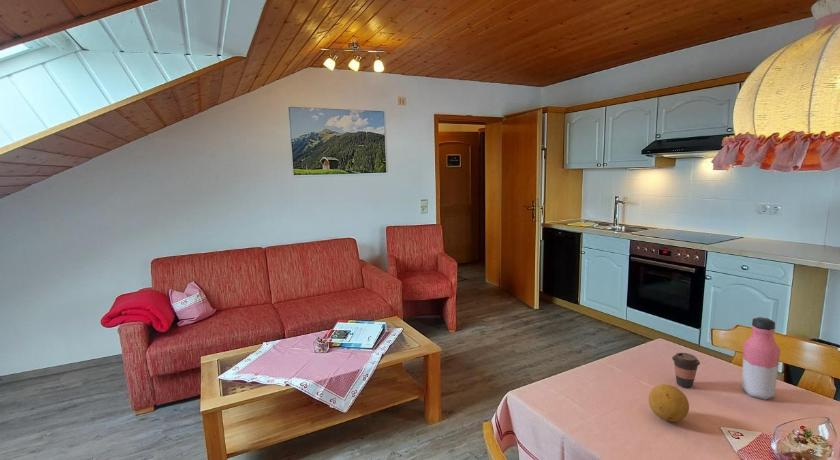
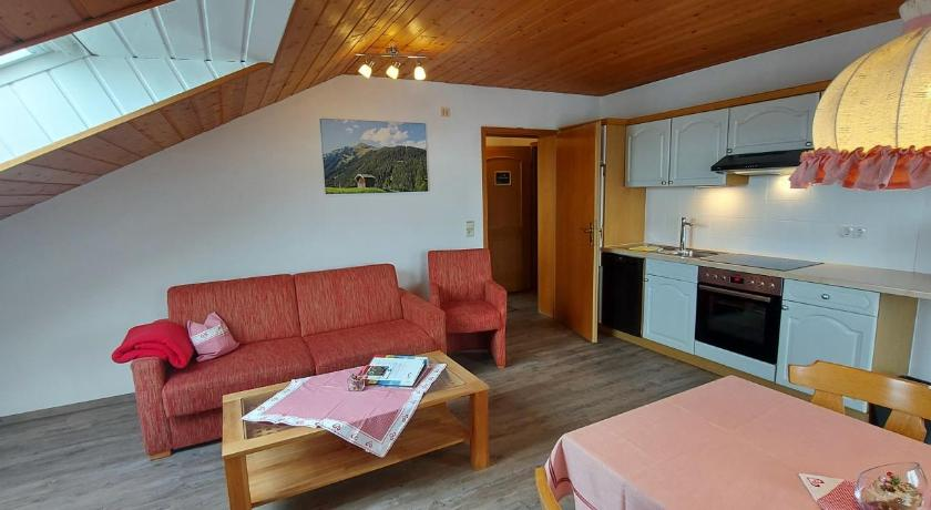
- coffee cup (685, 370)
- fruit (668, 402)
- water bottle (760, 356)
